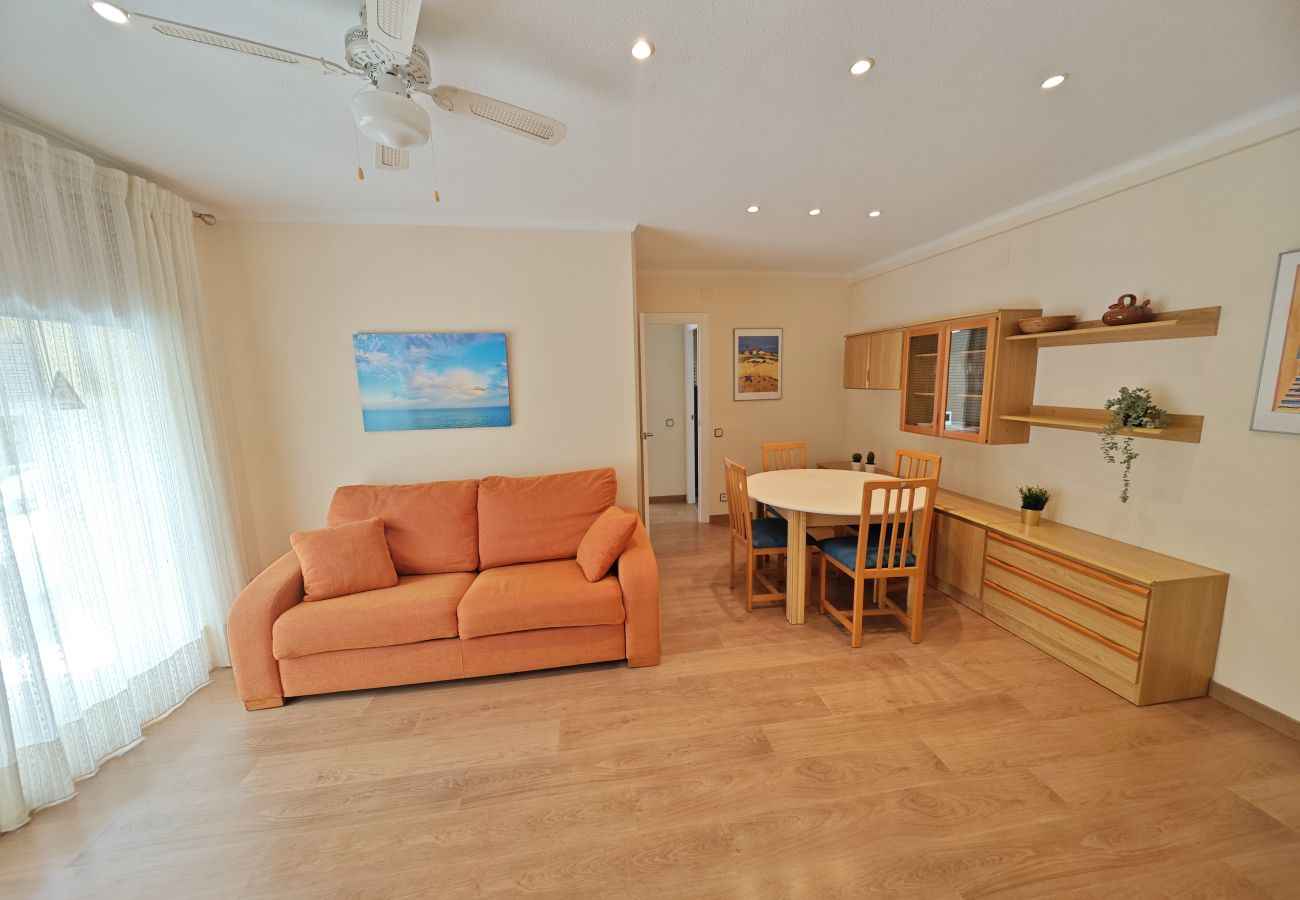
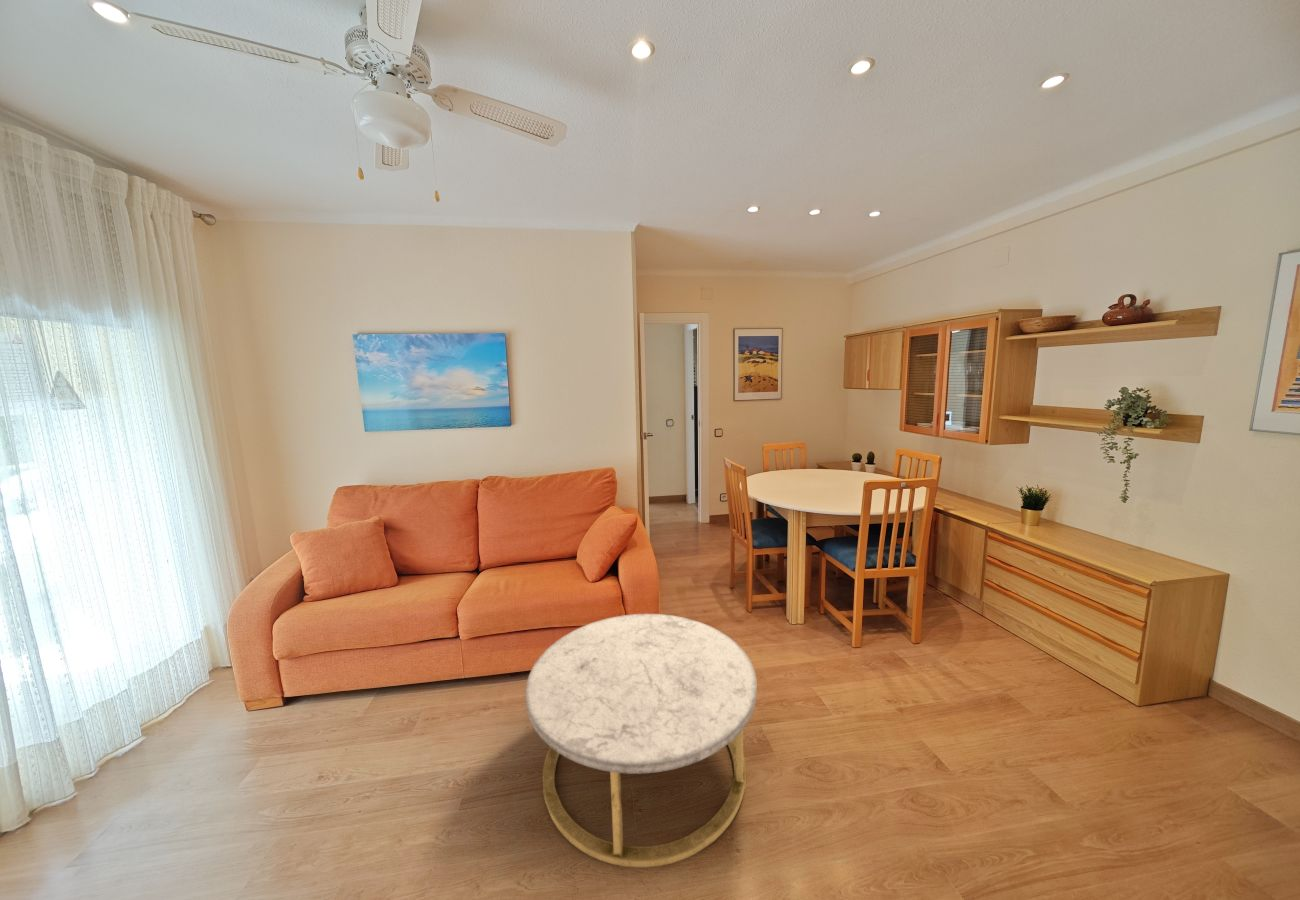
+ coffee table (643, 716)
